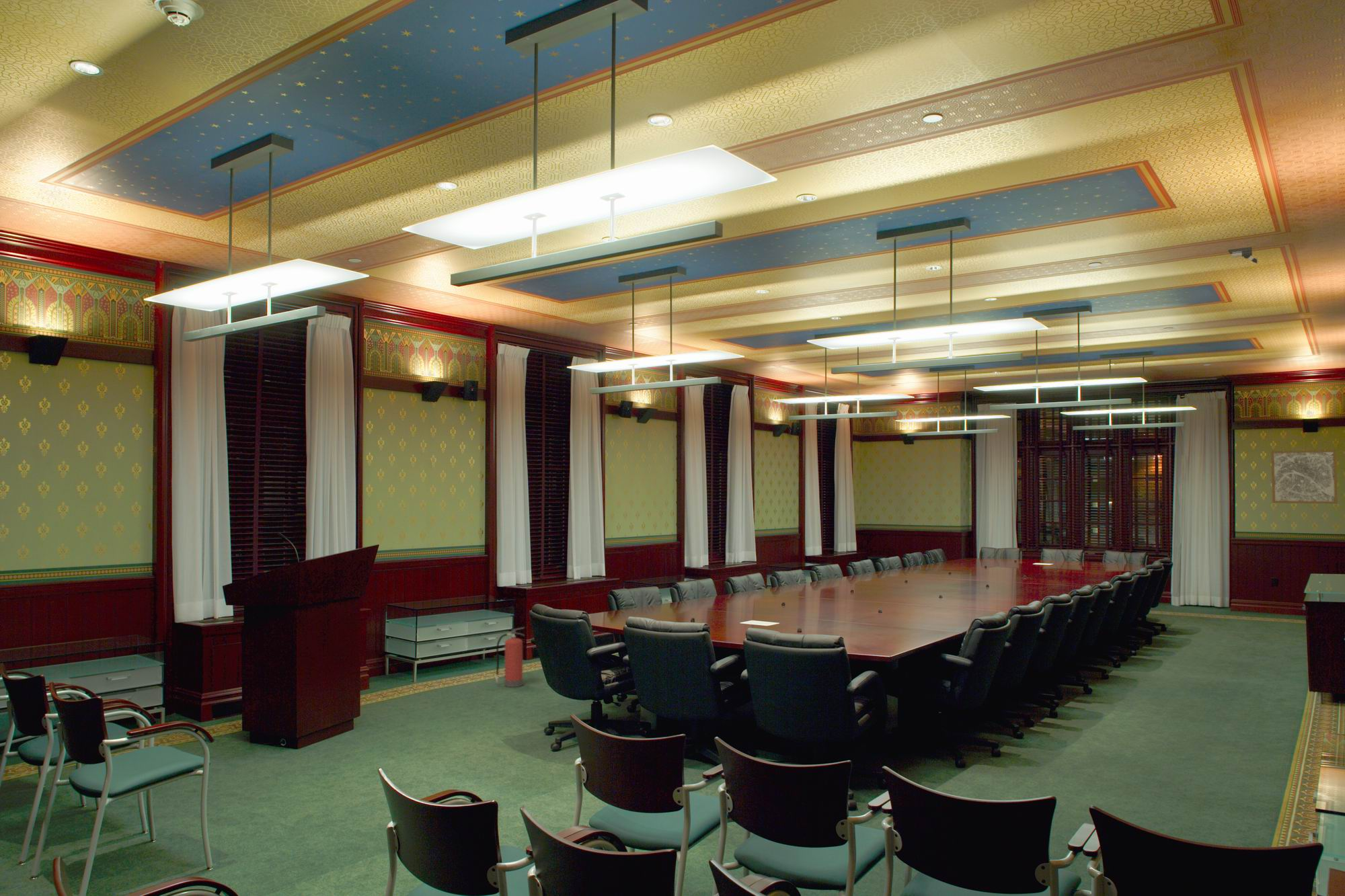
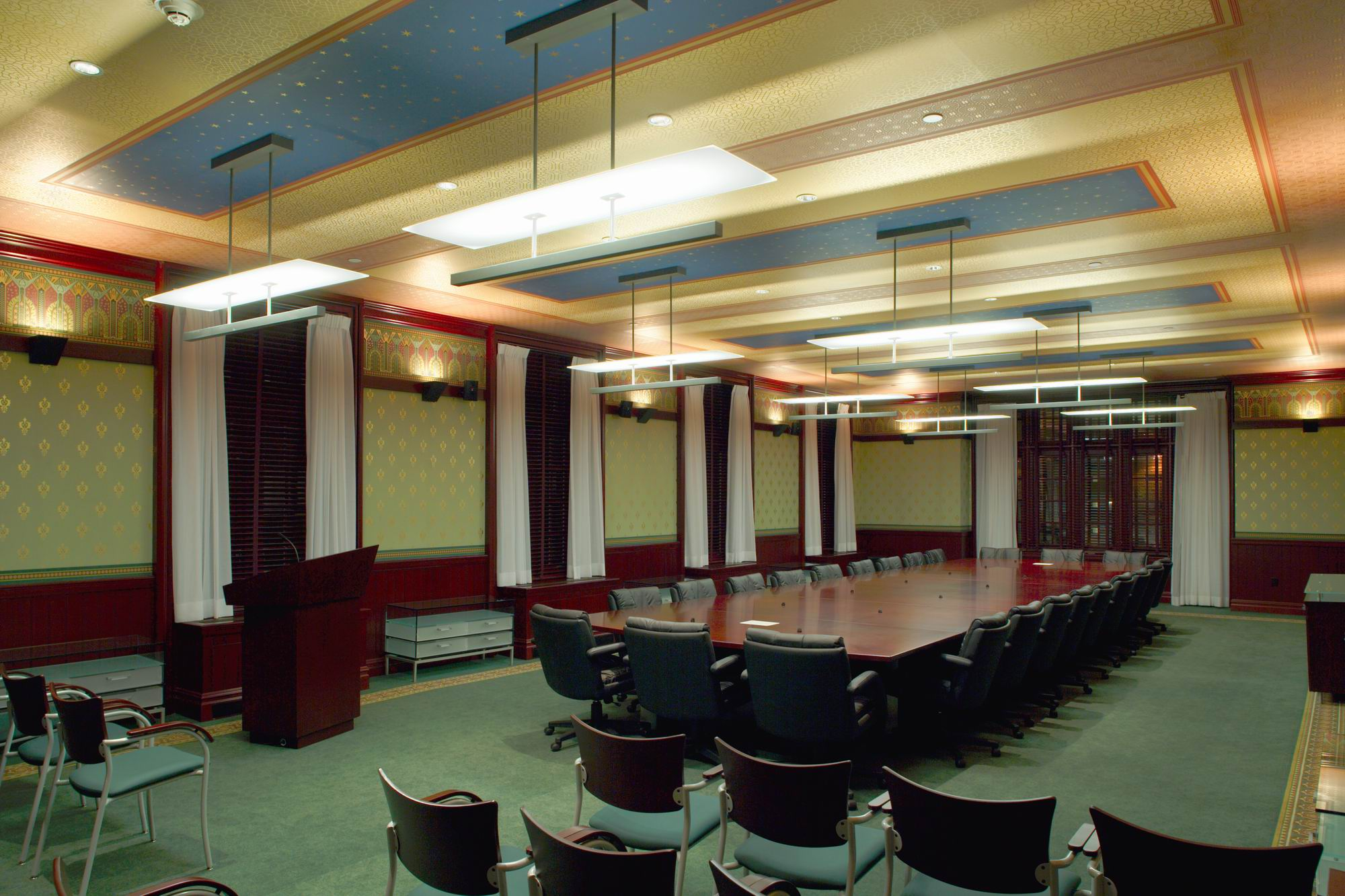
- security camera (1242, 256)
- wall art (1303, 477)
- fire extinguisher (510, 656)
